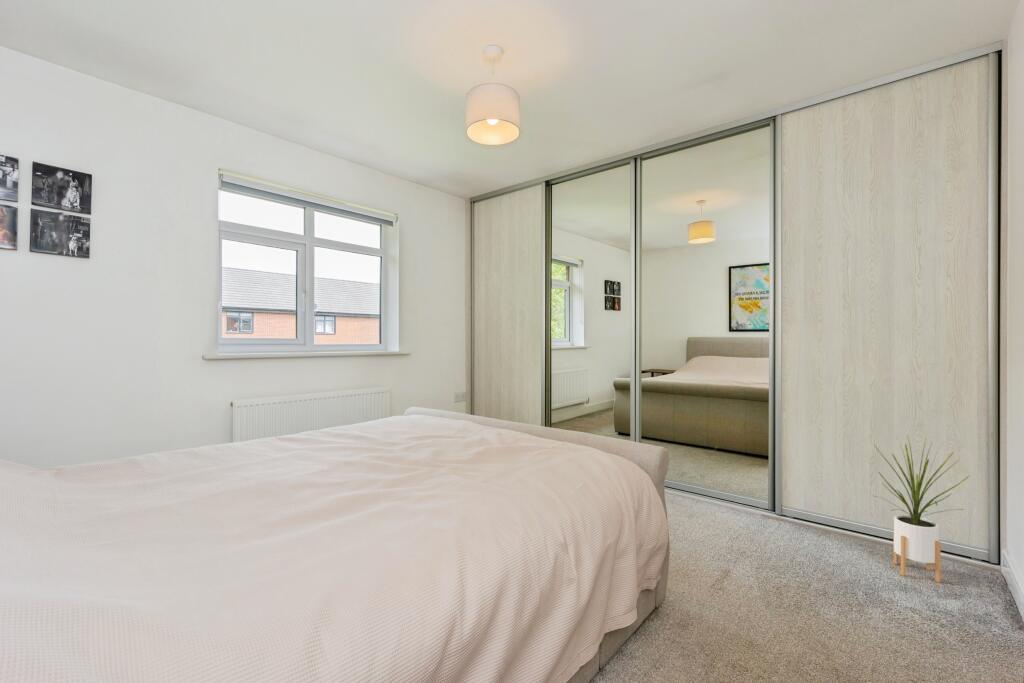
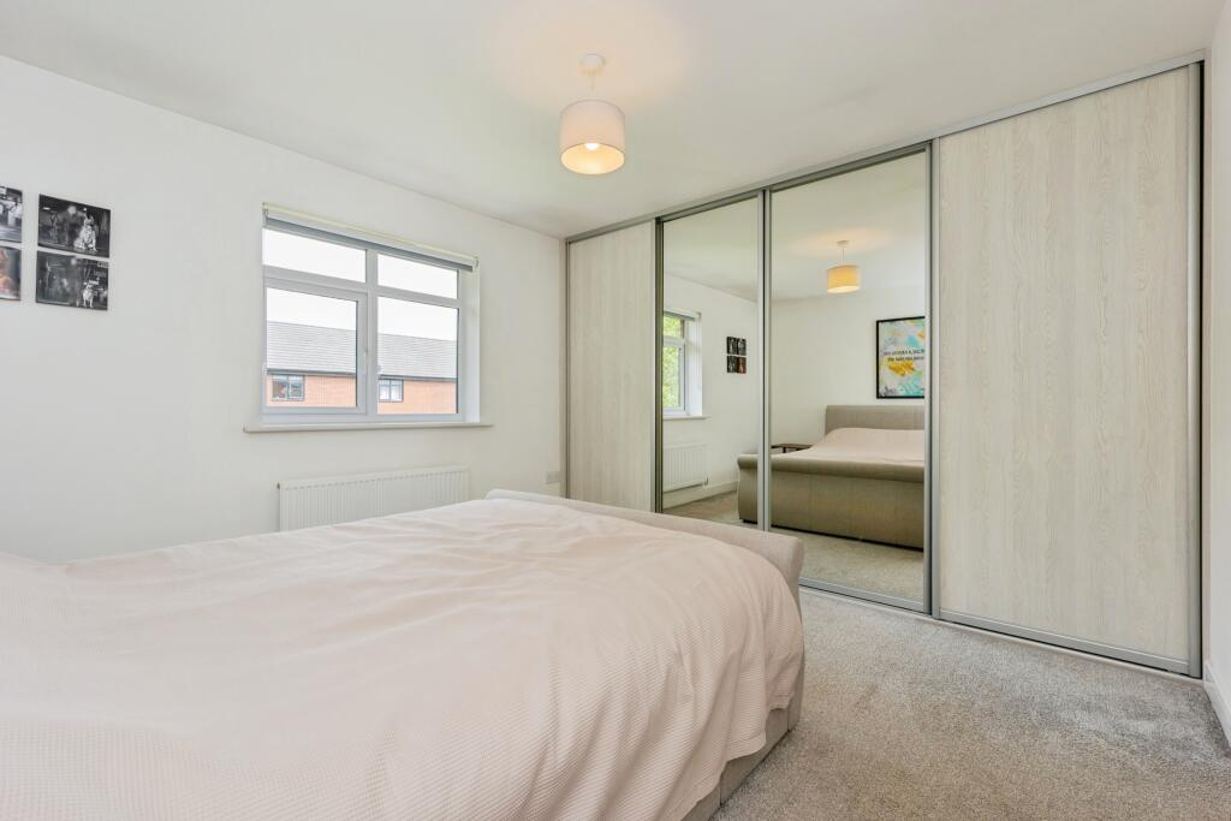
- house plant (914, 504)
